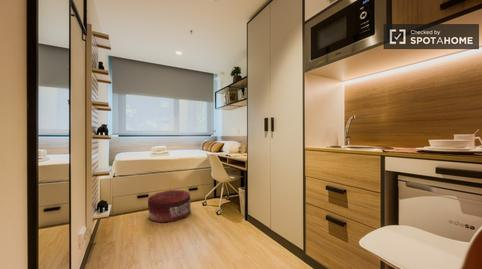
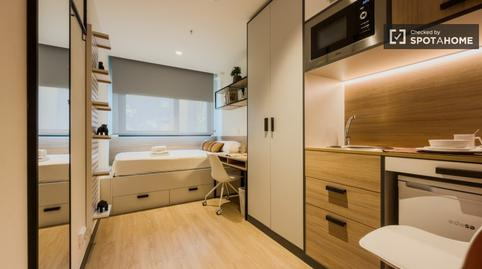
- pouf (170, 203)
